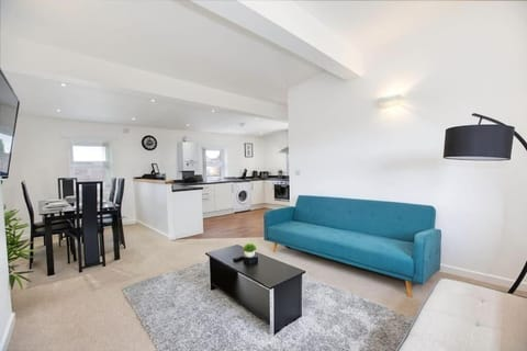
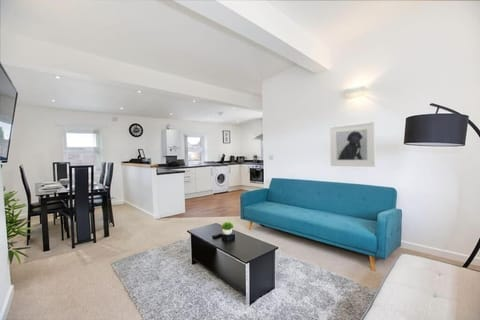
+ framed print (351, 145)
